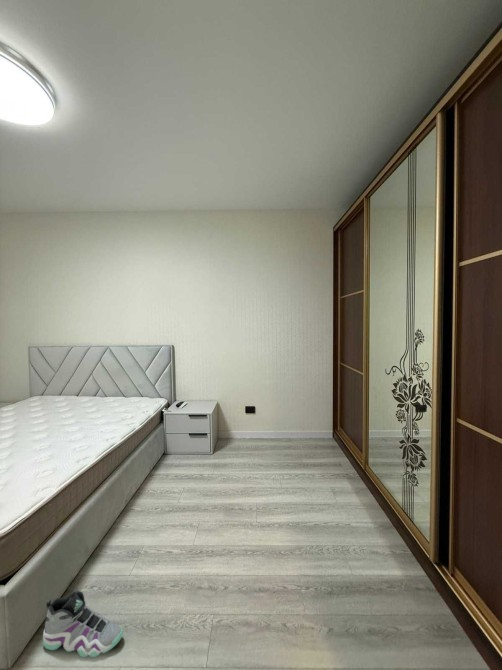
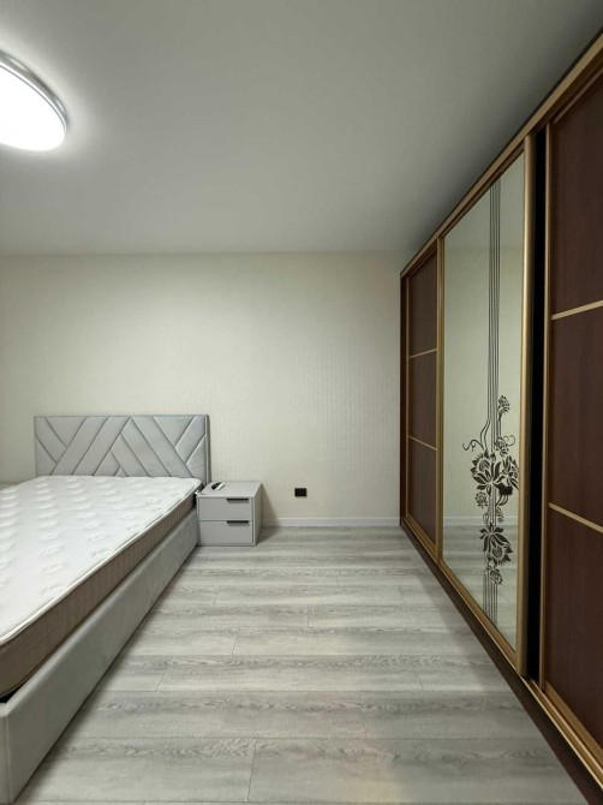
- sneaker (81, 616)
